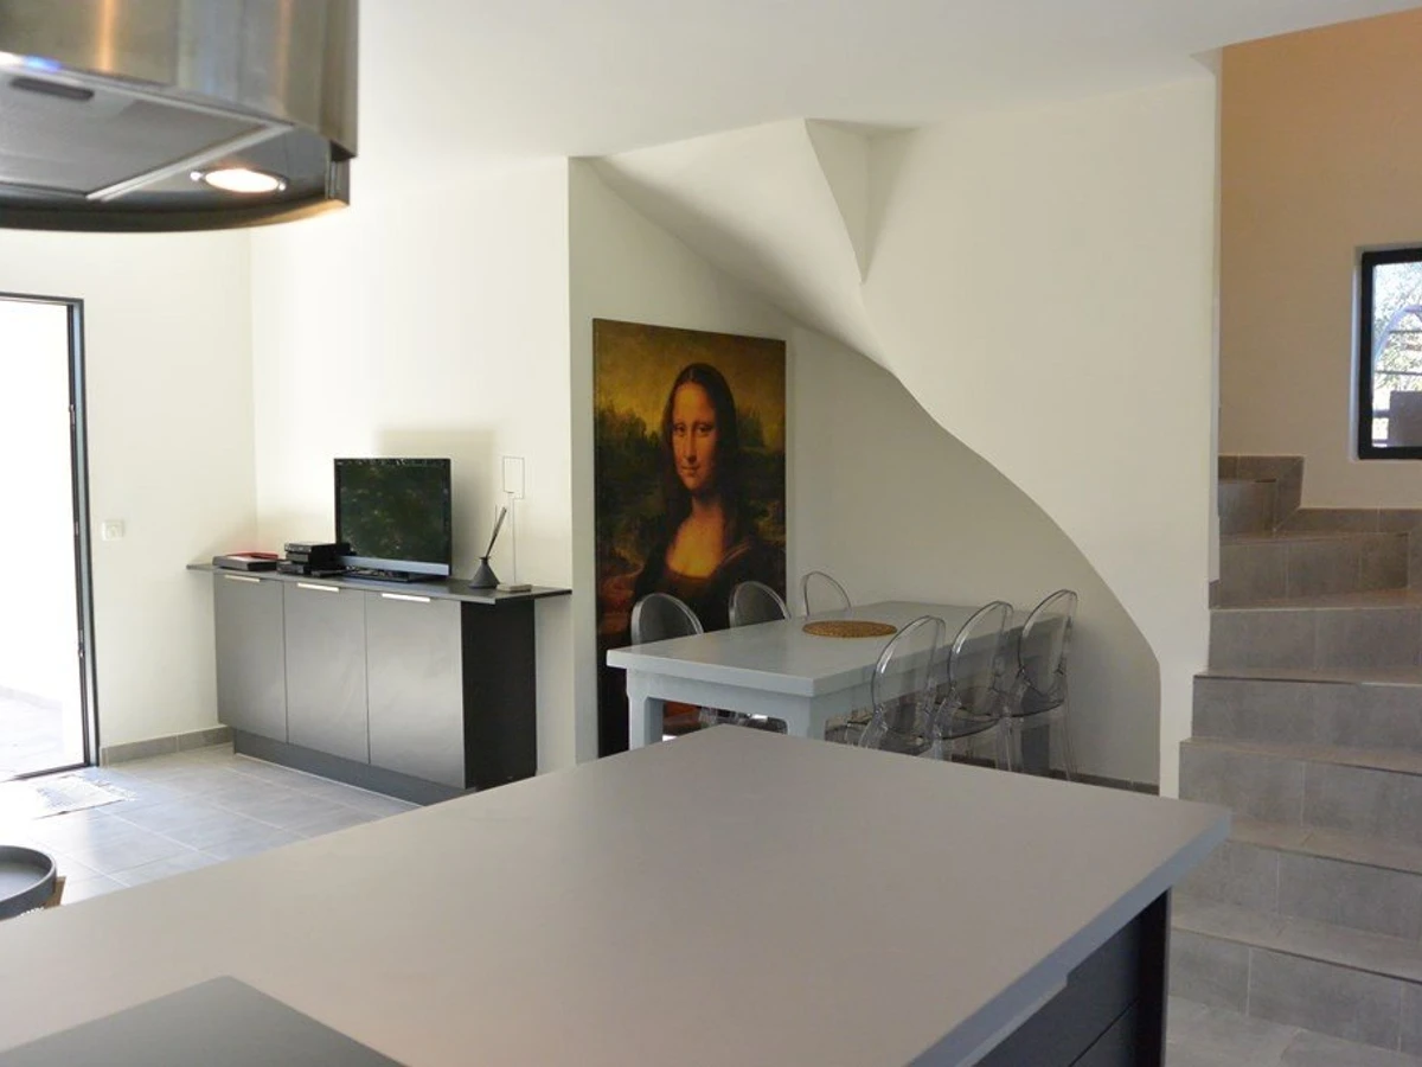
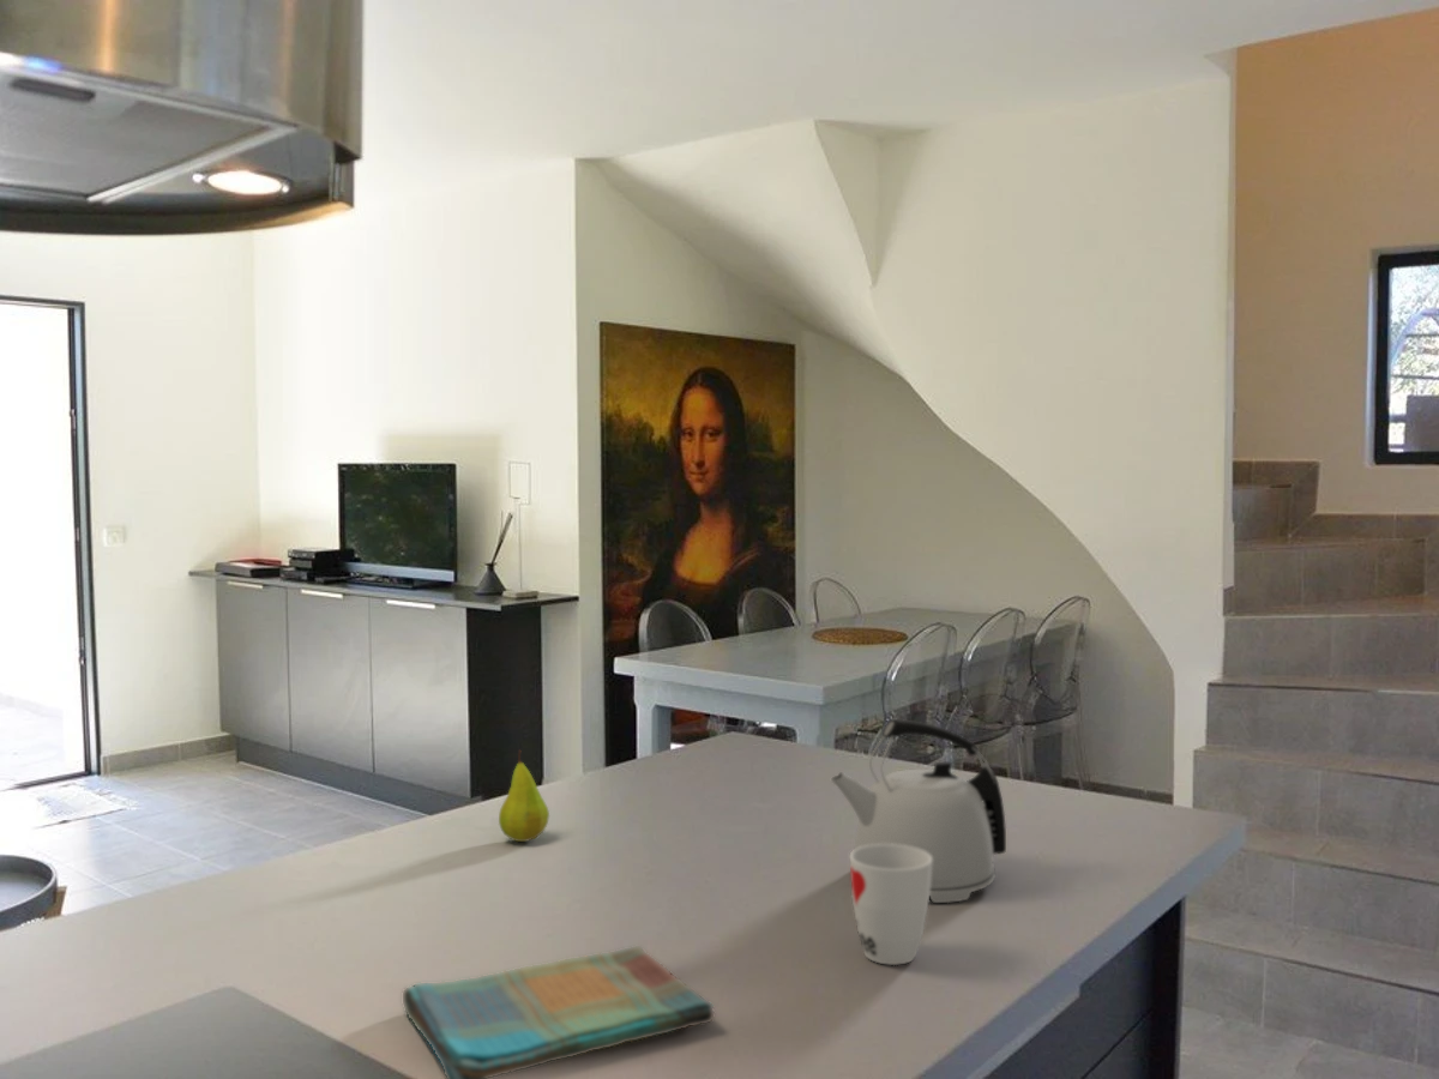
+ fruit (522, 794)
+ cup (890, 905)
+ dish towel (555, 1003)
+ kettle (919, 798)
